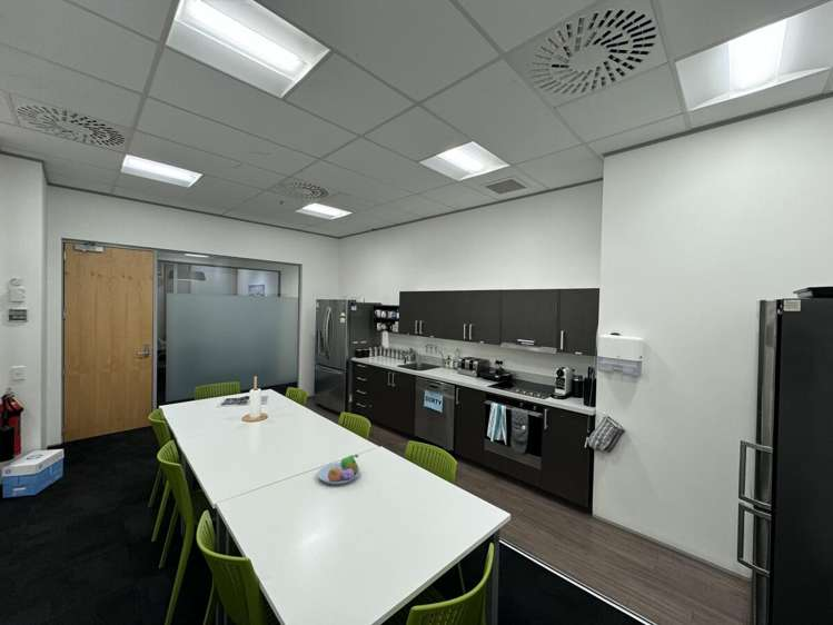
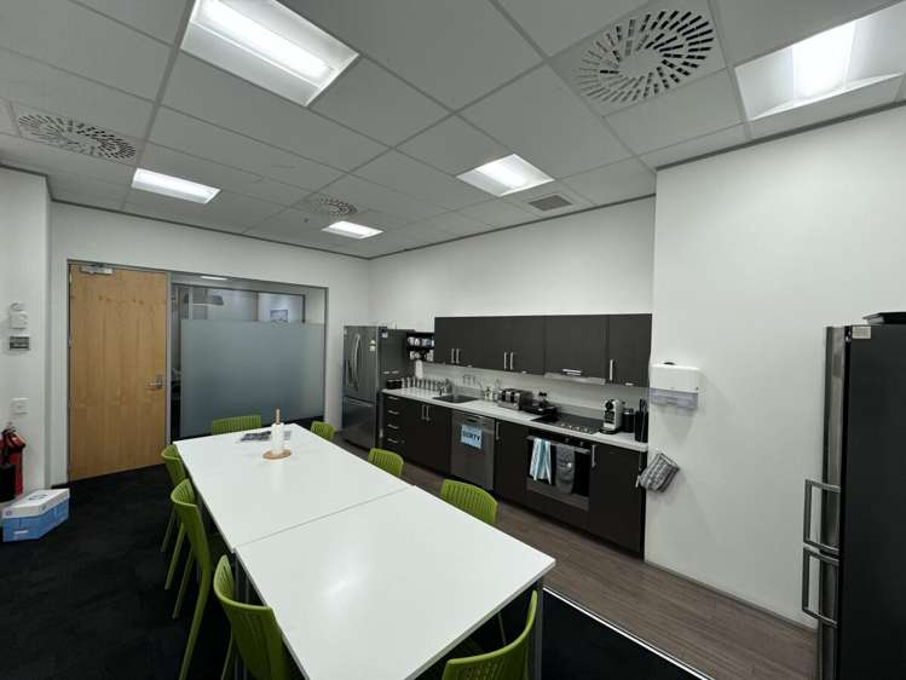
- fruit bowl (340, 467)
